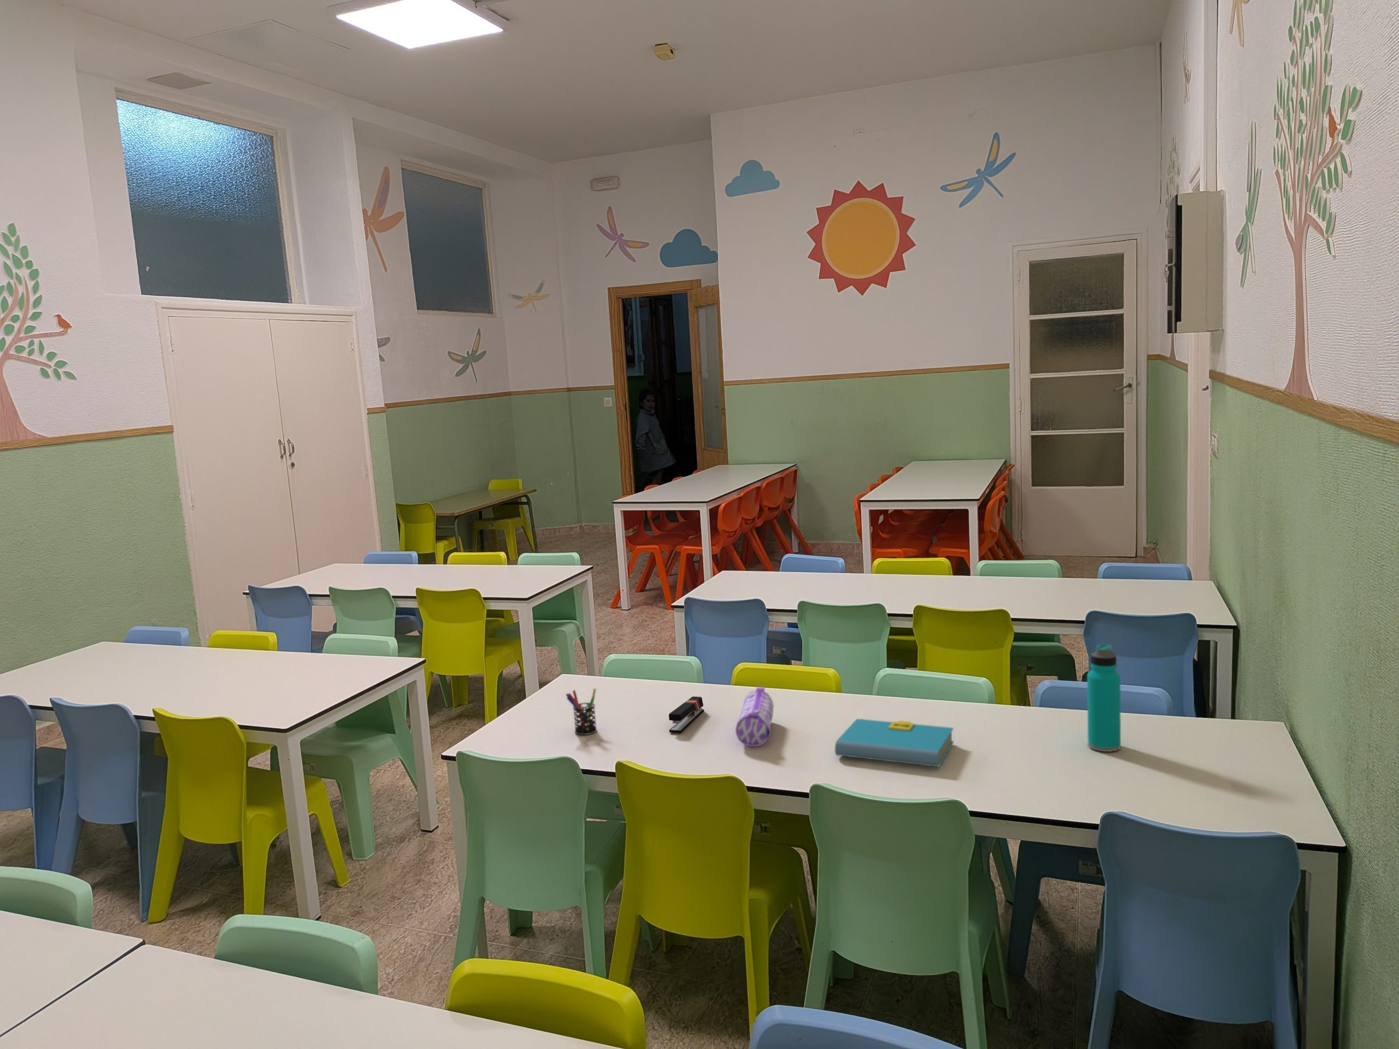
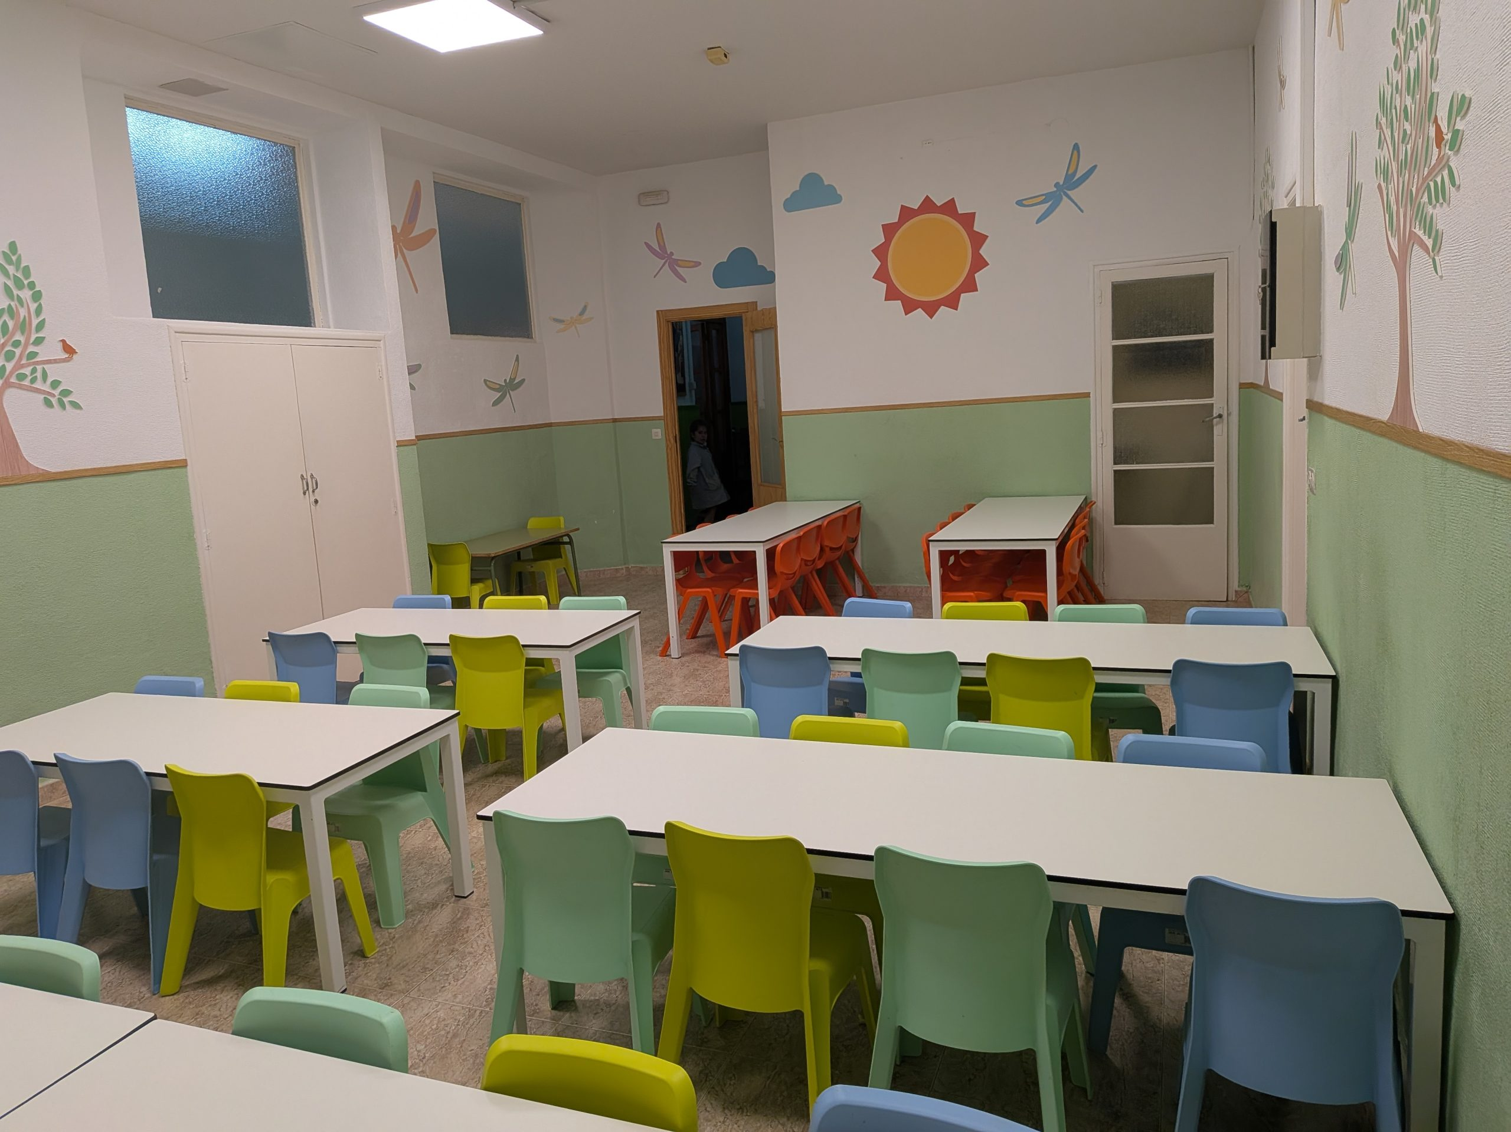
- pen holder (585, 710)
- book (894, 742)
- water bottle (1104, 696)
- stapler (686, 713)
- pencil case (755, 716)
